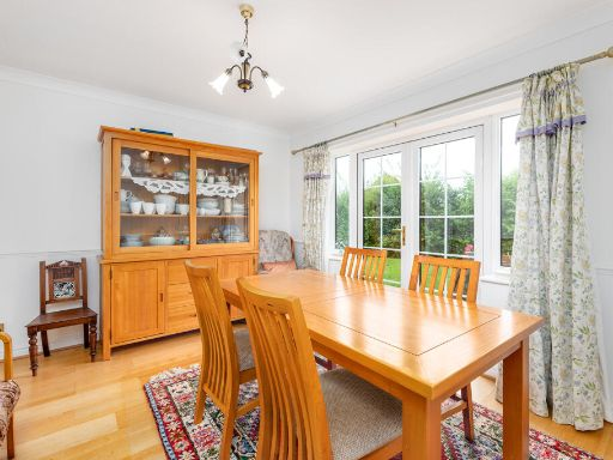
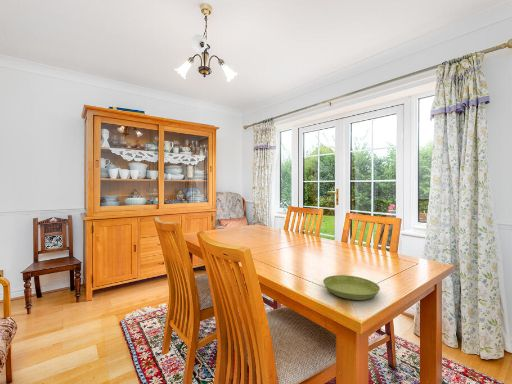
+ saucer (350, 287)
